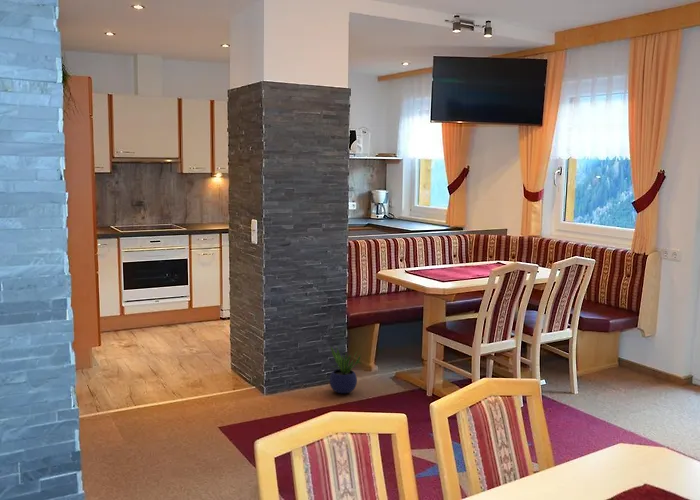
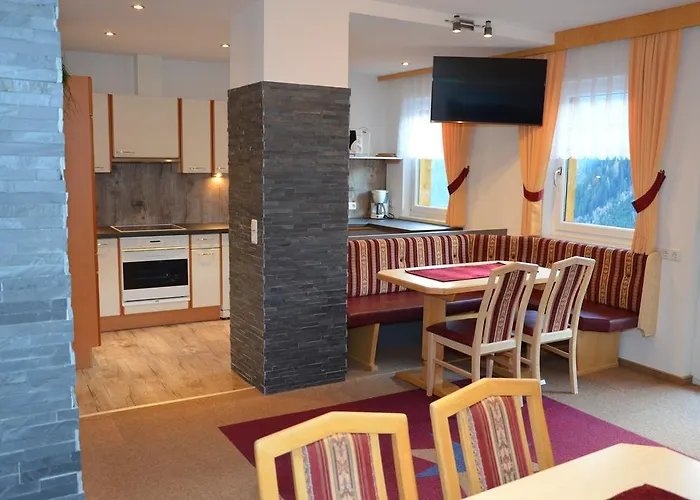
- potted plant (344, 368)
